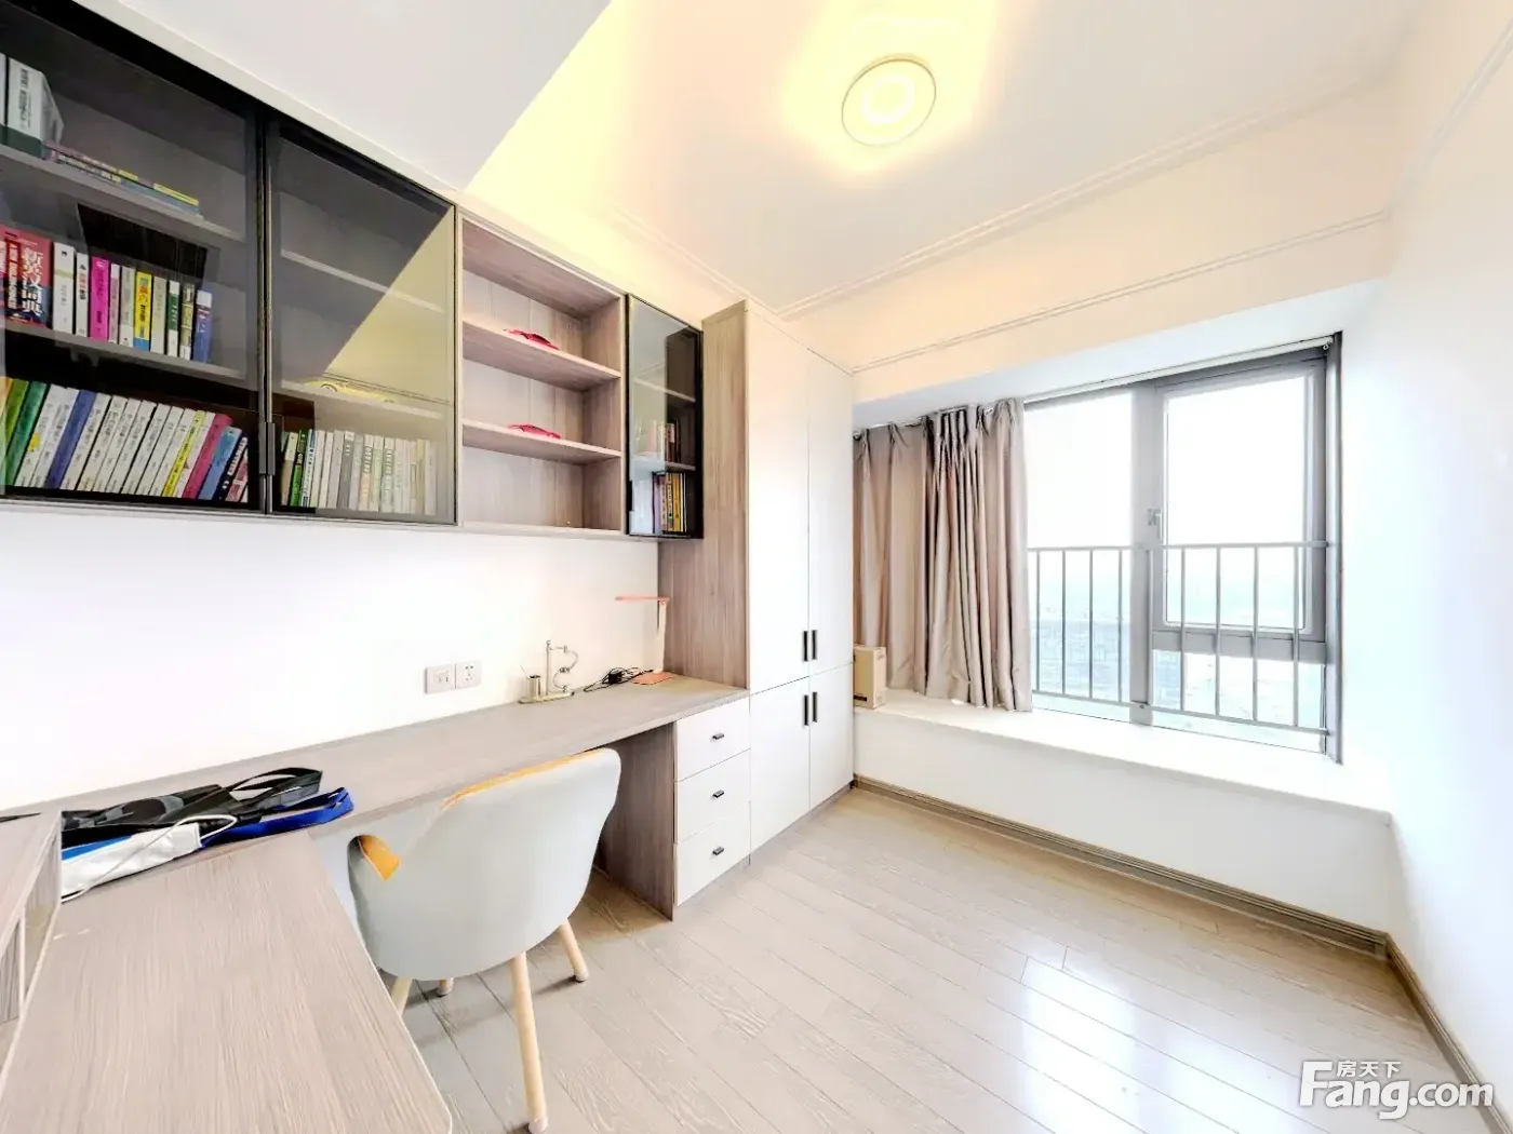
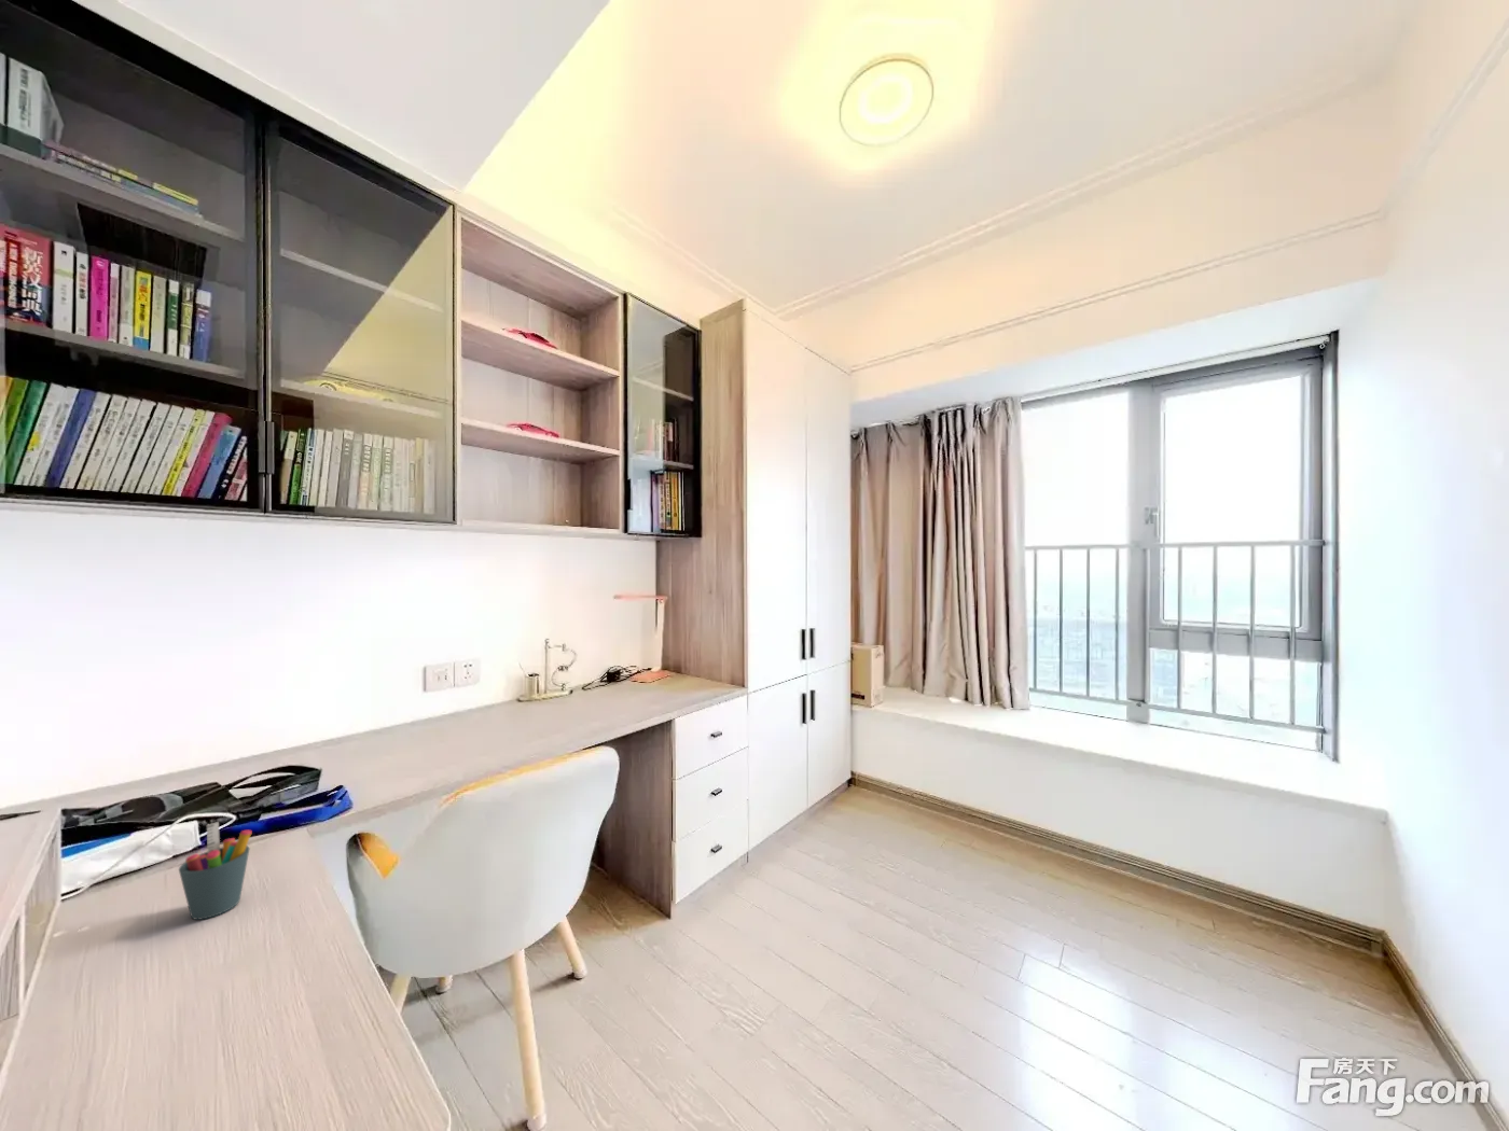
+ pen holder (216, 870)
